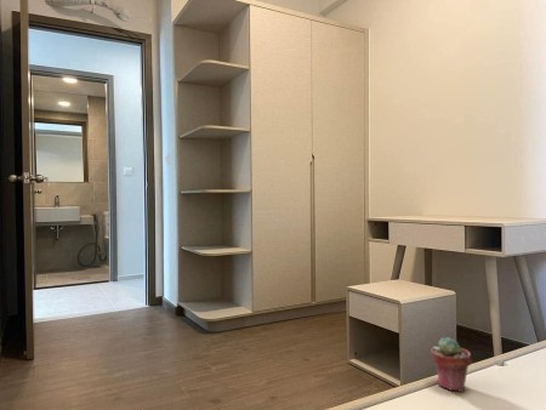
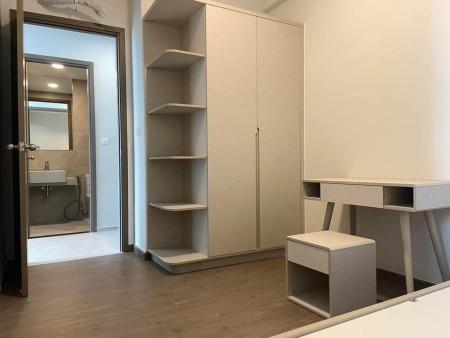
- potted succulent (450, 360)
